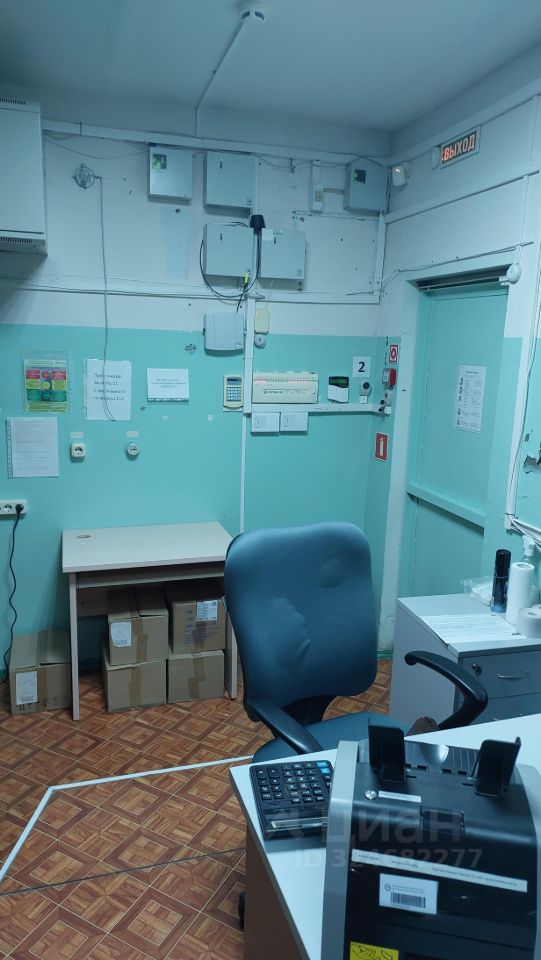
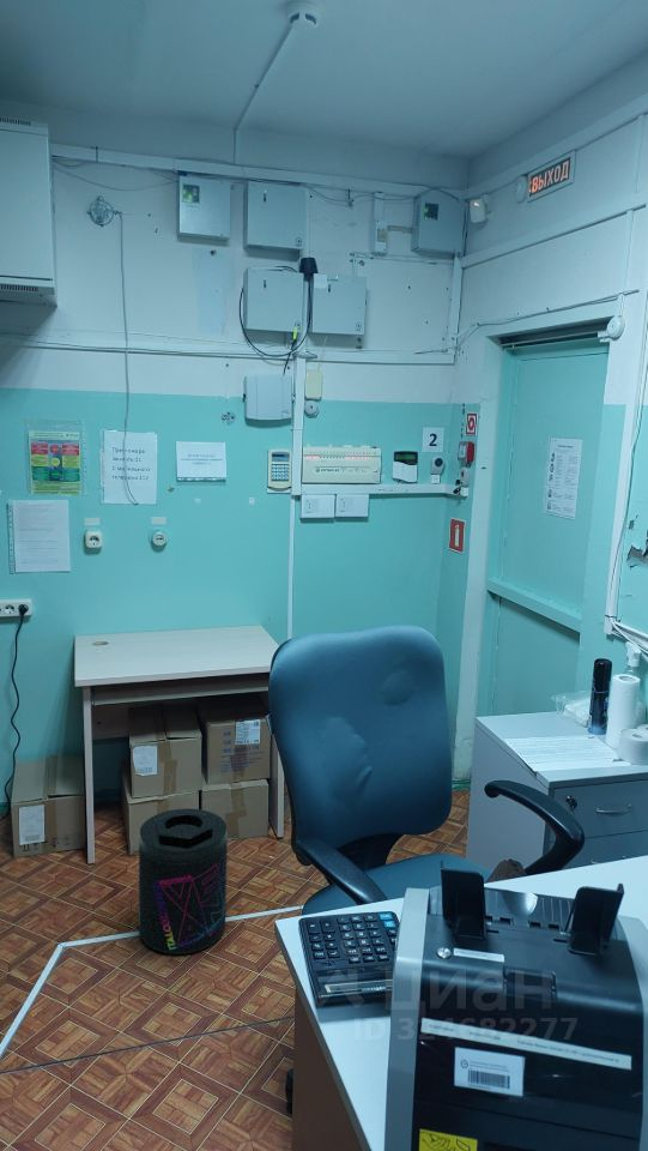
+ supplement container (182, 876)
